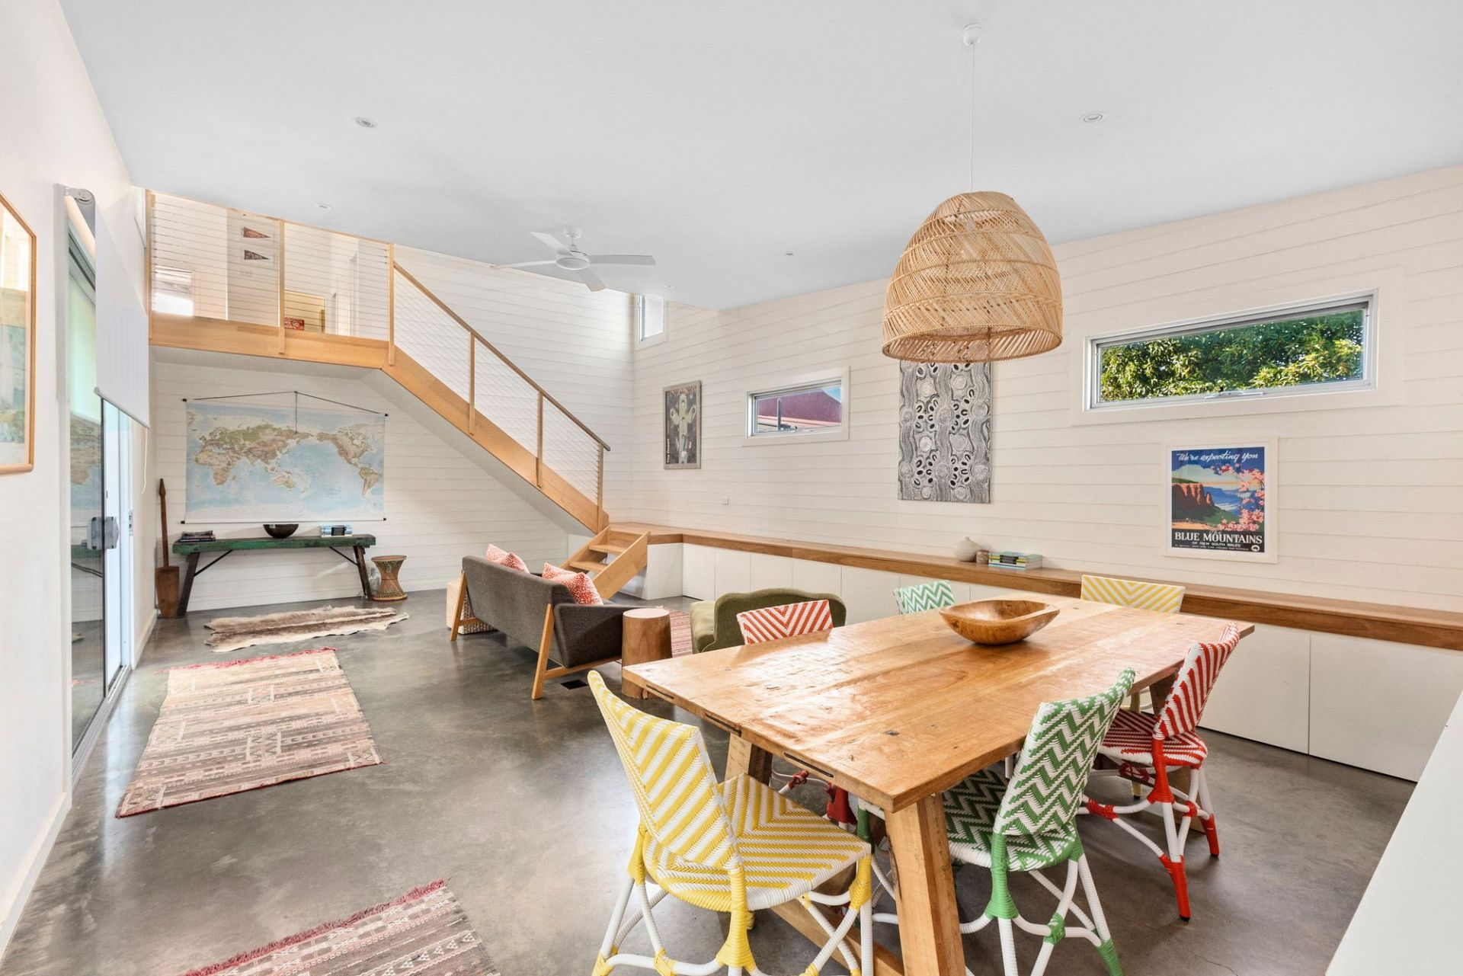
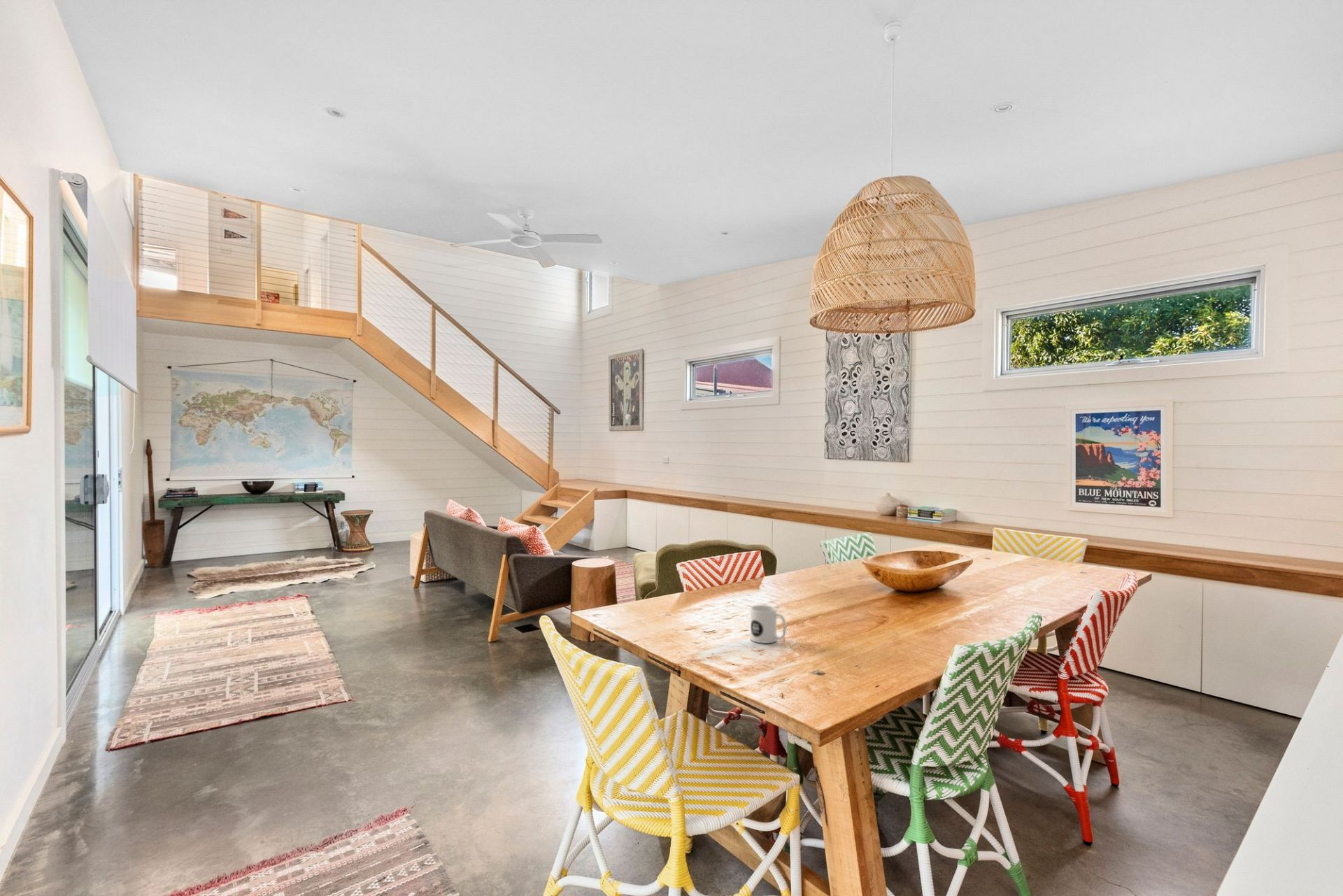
+ mug (768, 625)
